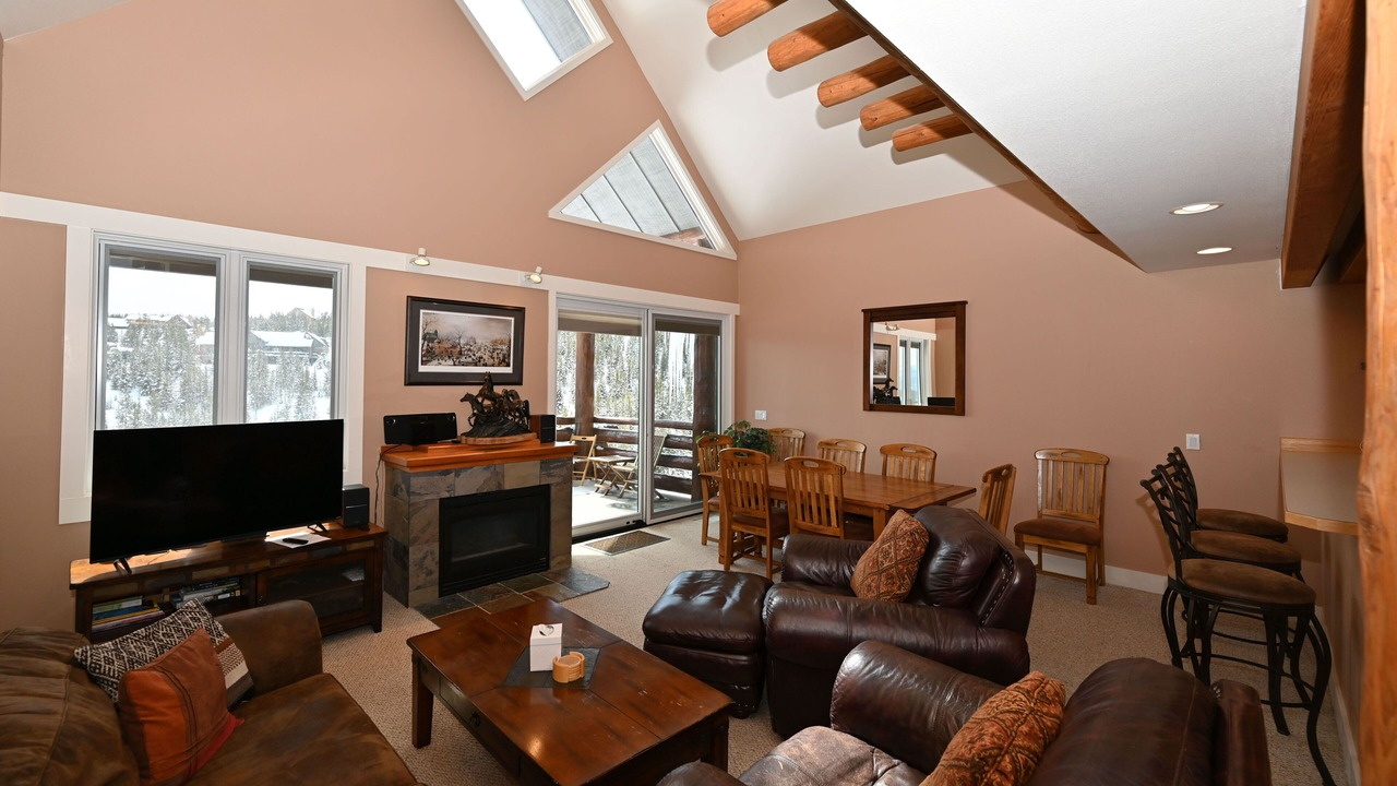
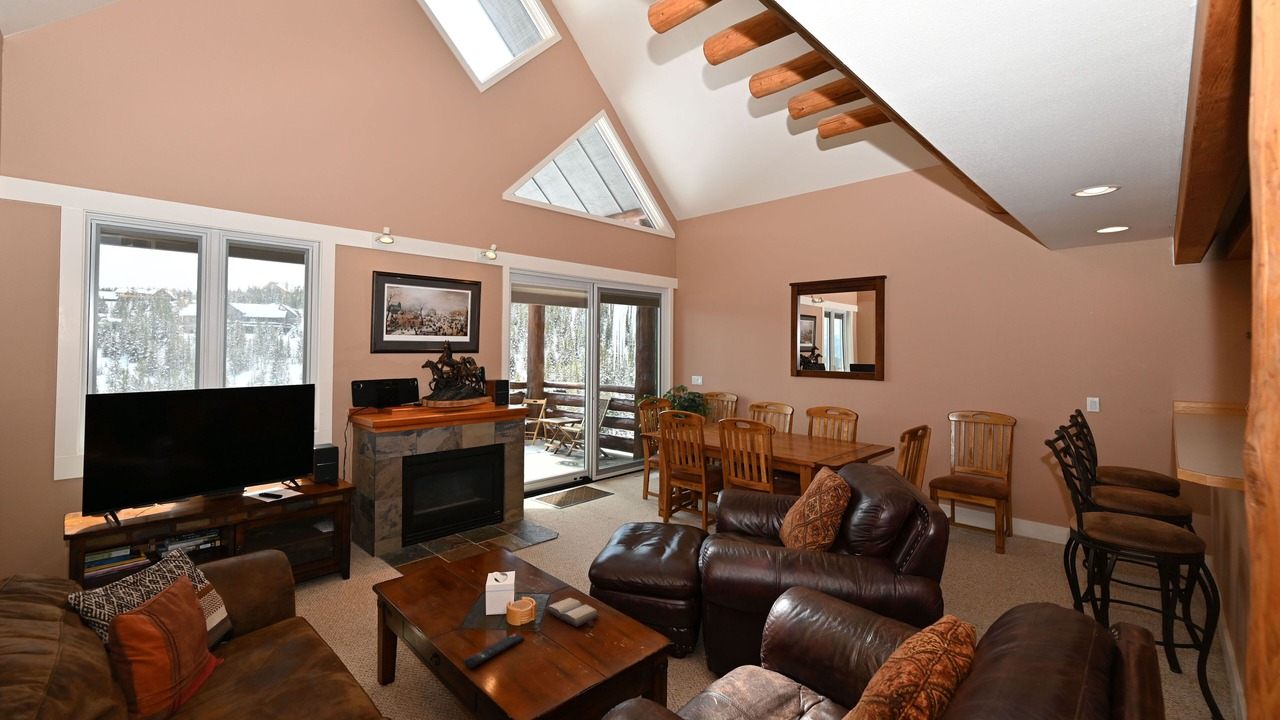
+ hardback book (572, 611)
+ remote control (495, 649)
